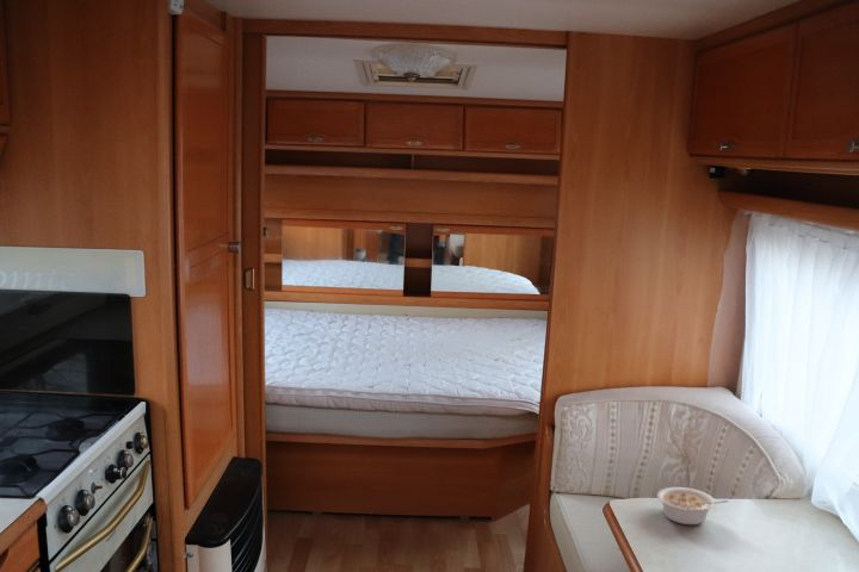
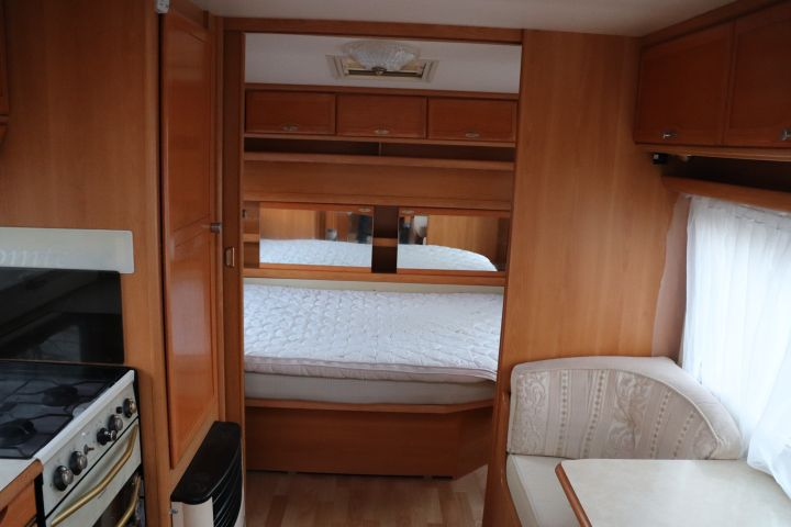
- legume (687, 504)
